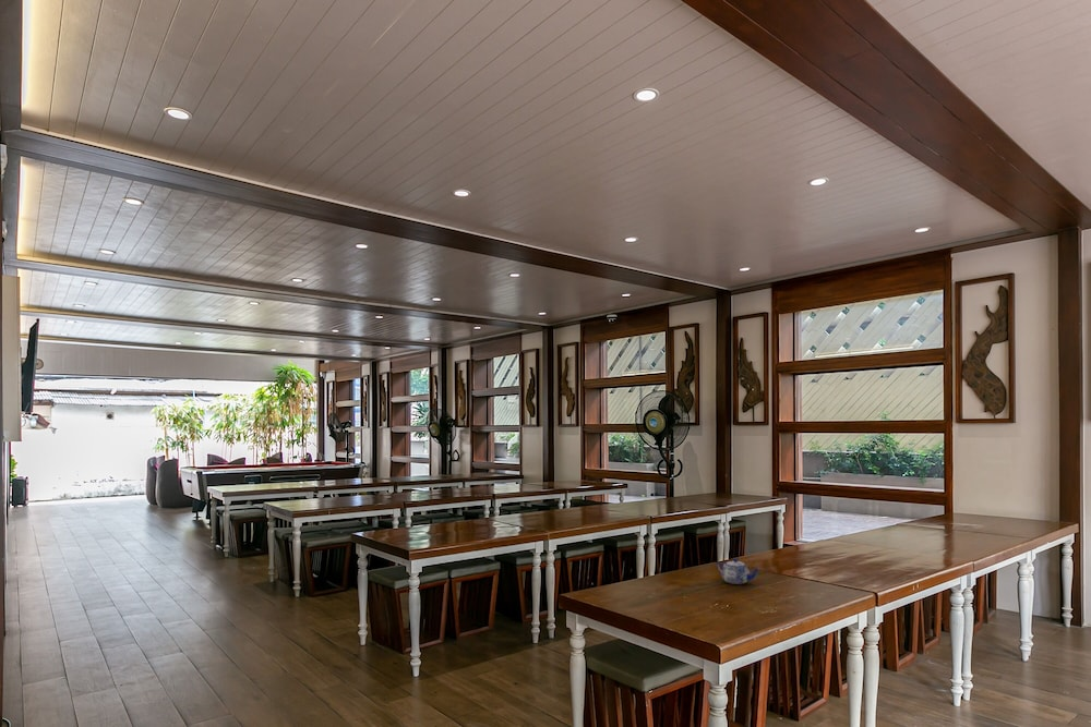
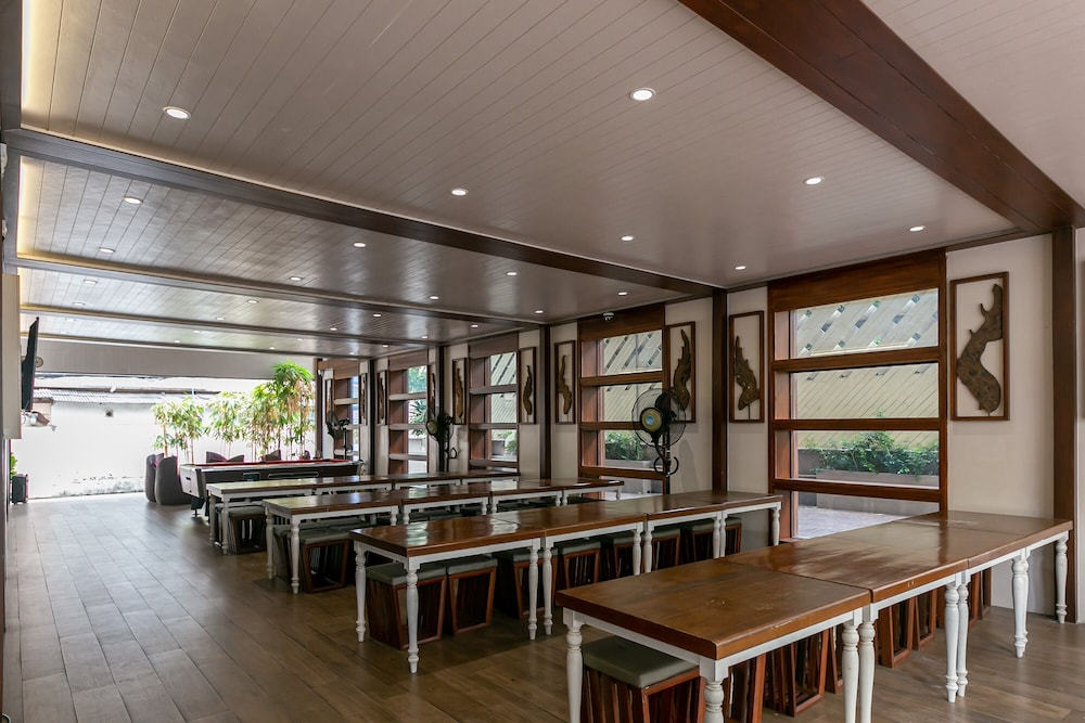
- teapot (738, 570)
